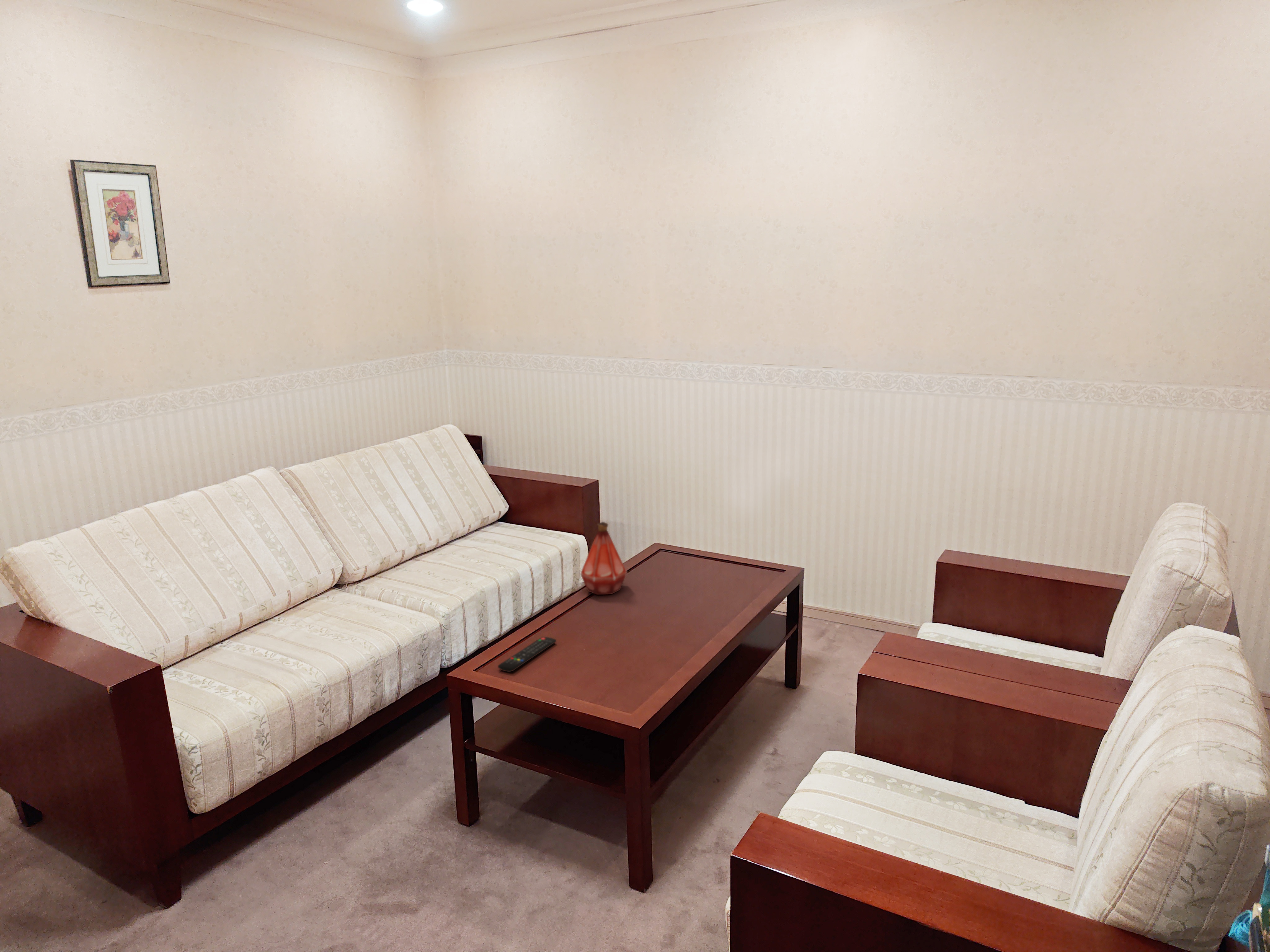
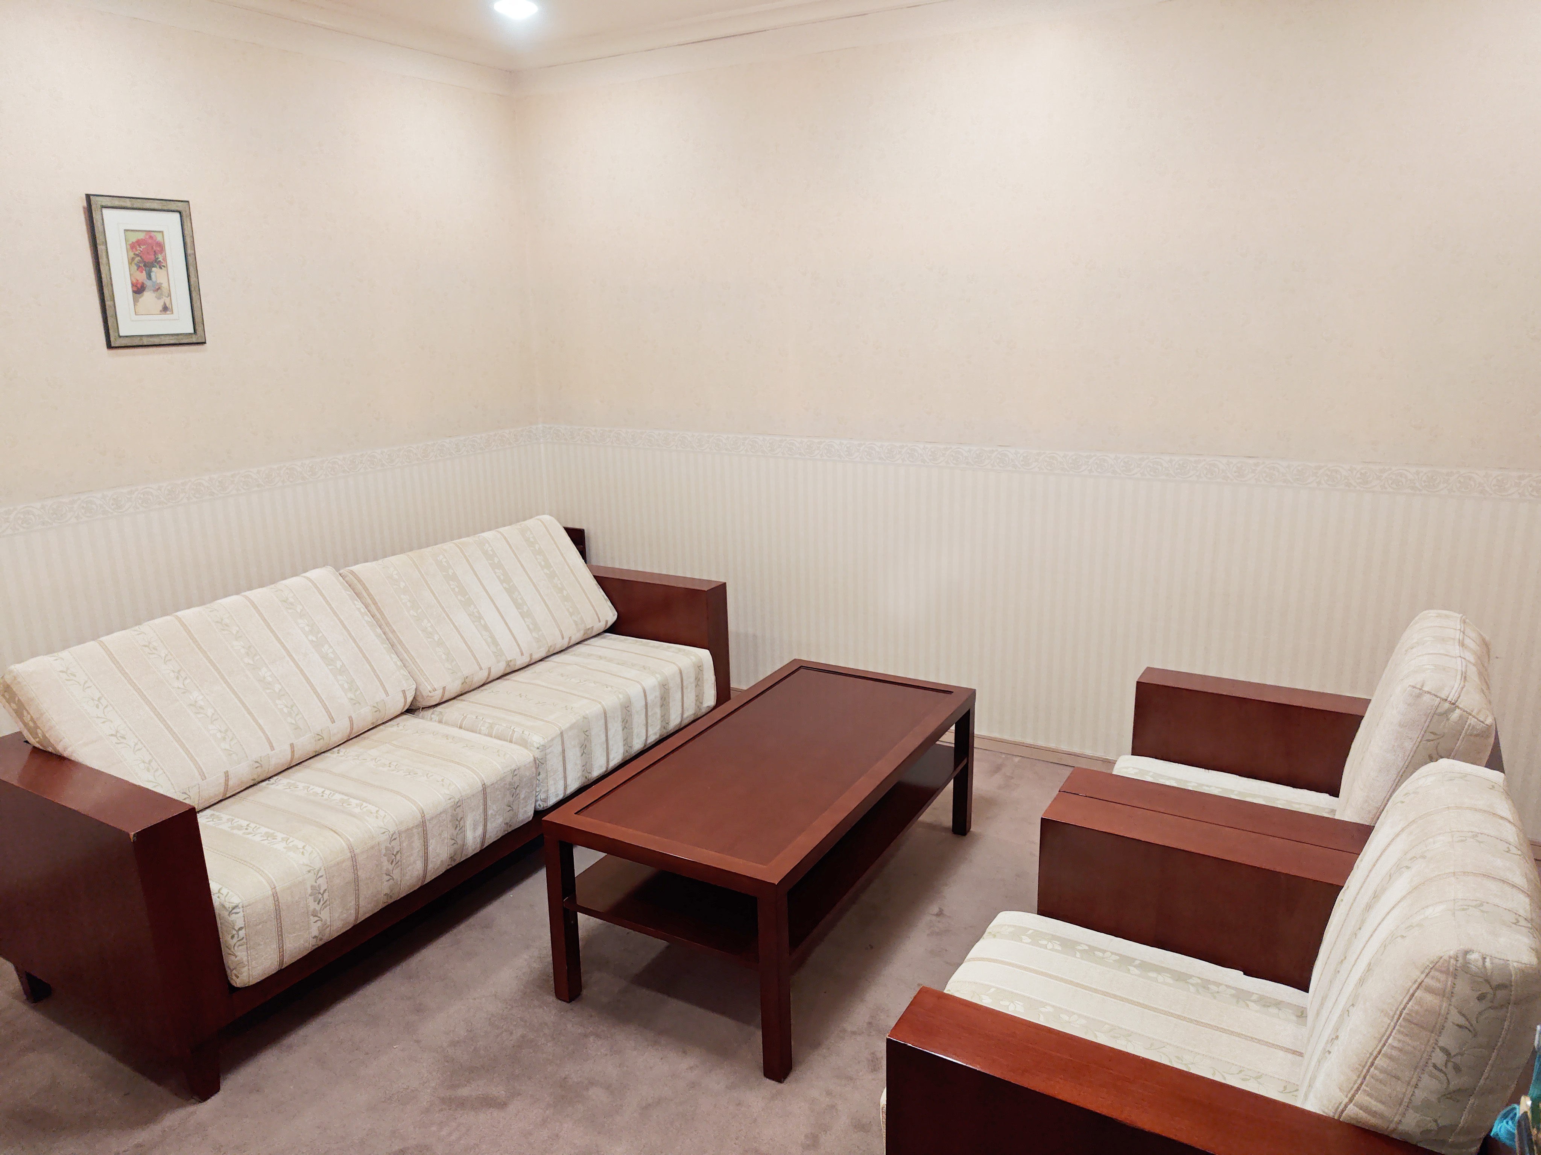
- bottle (603, 556)
- remote control (529, 654)
